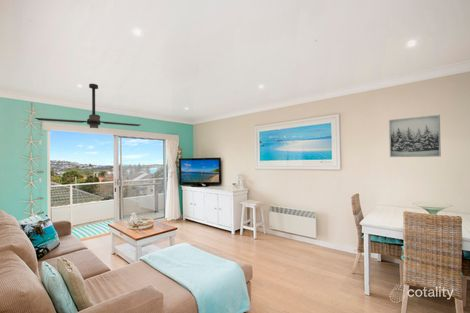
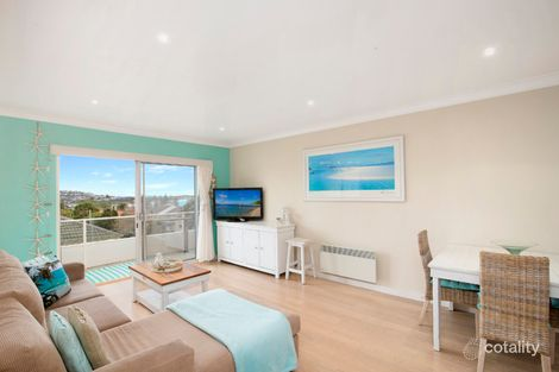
- ceiling fan (93, 105)
- wall art (413, 137)
